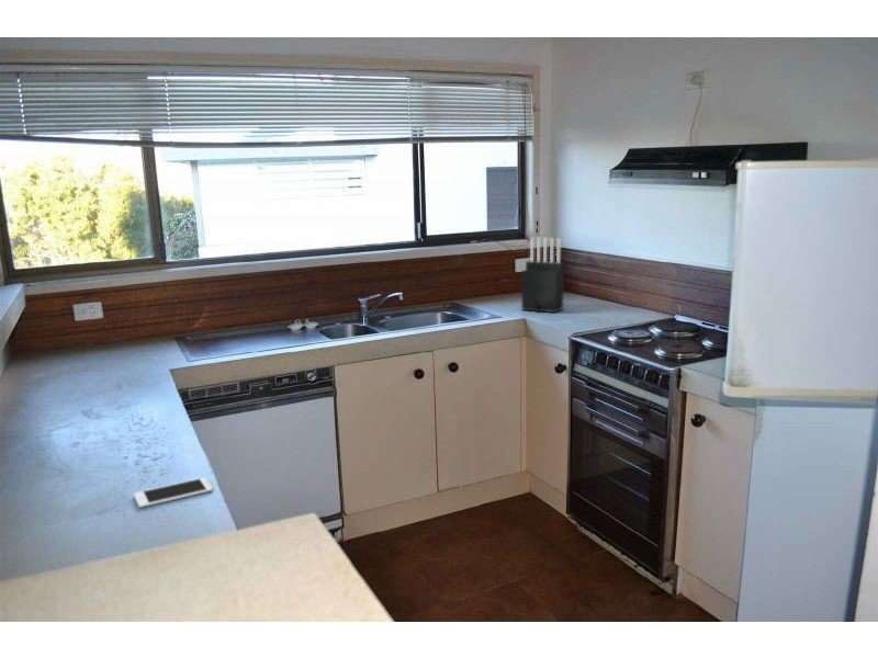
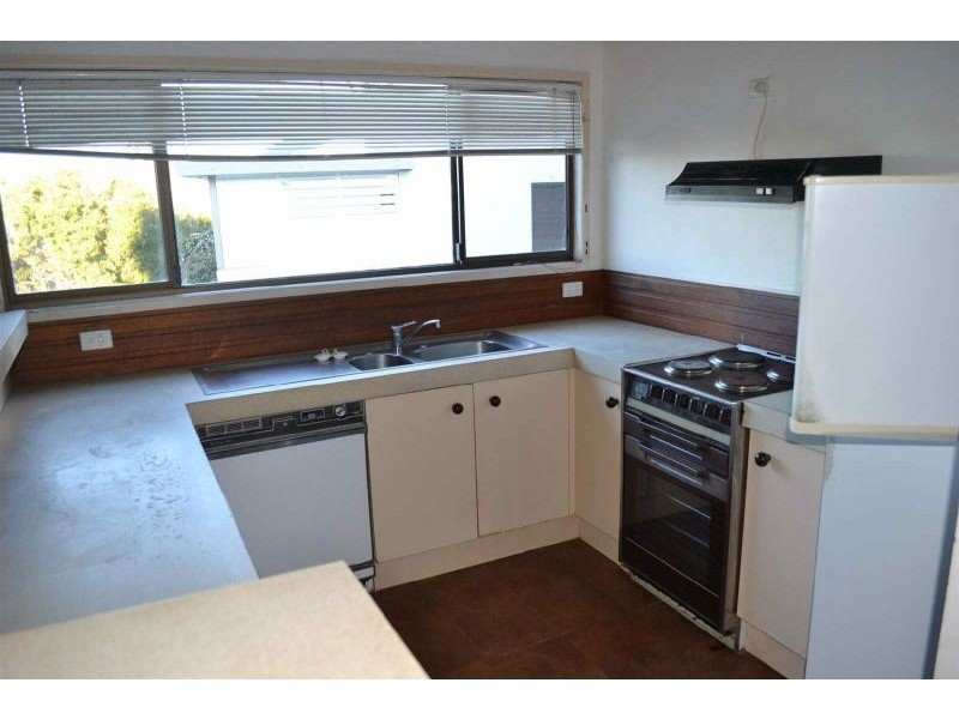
- knife block (541, 274)
- cell phone (173, 491)
